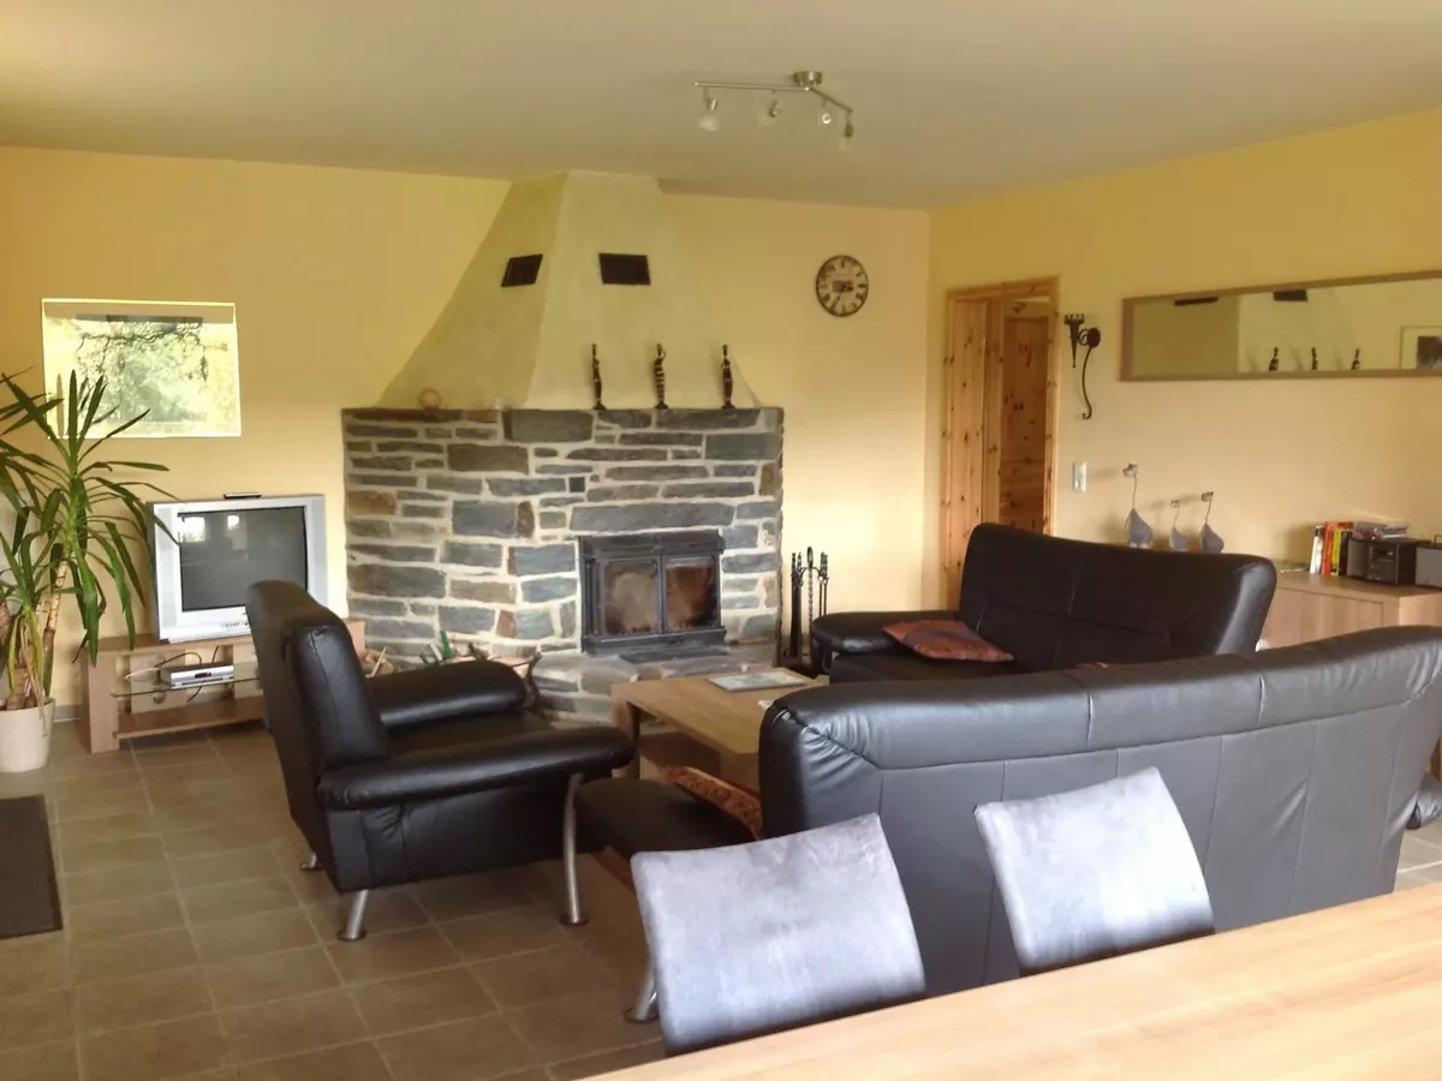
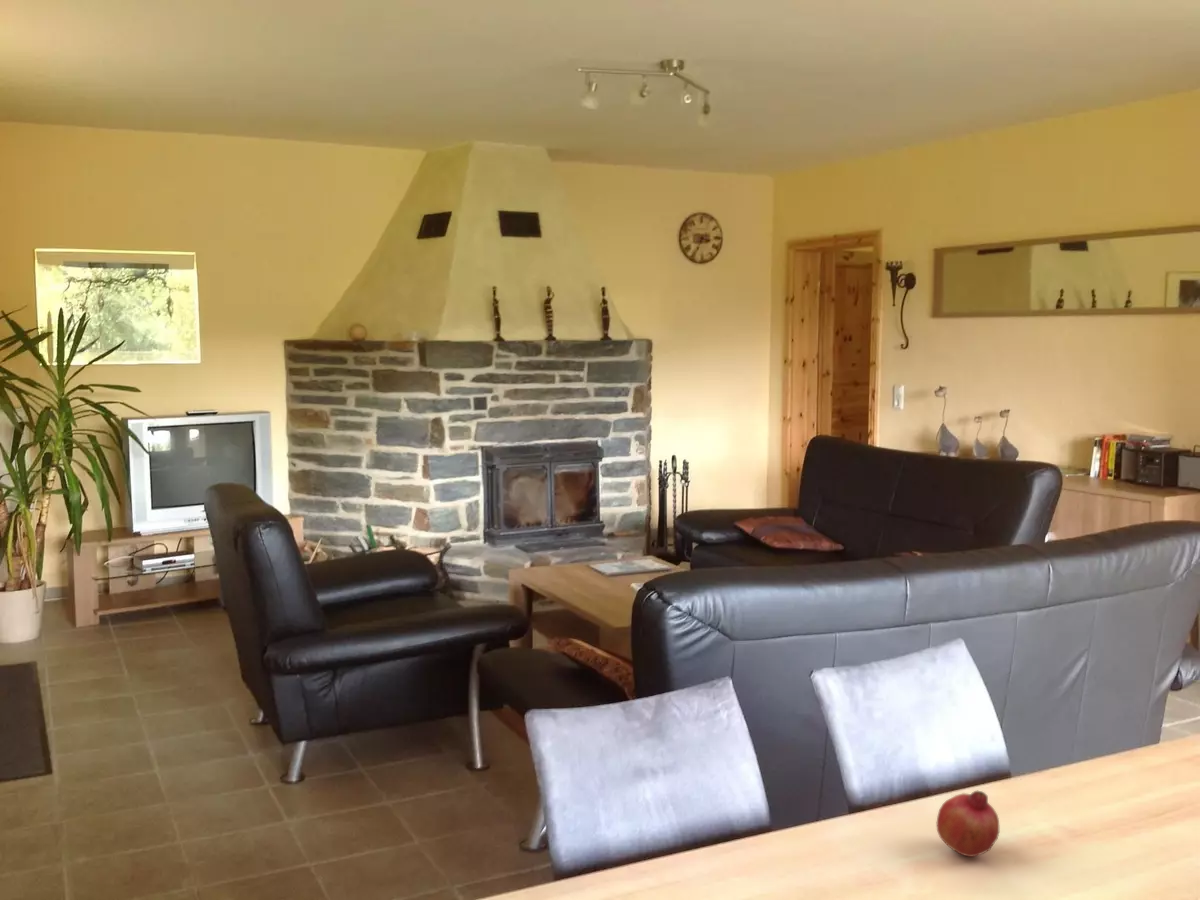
+ fruit (968, 820)
